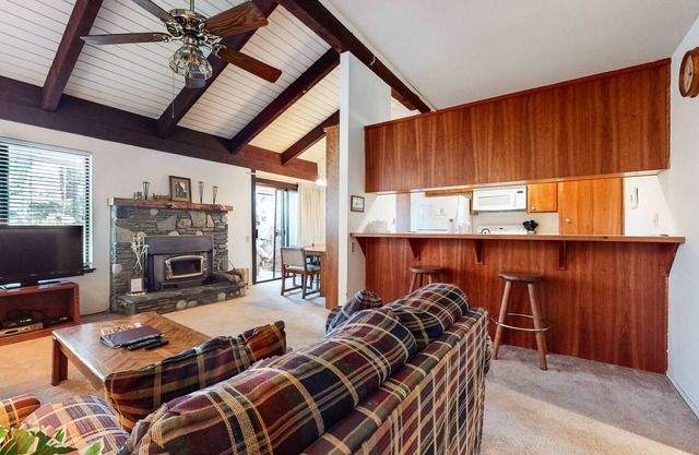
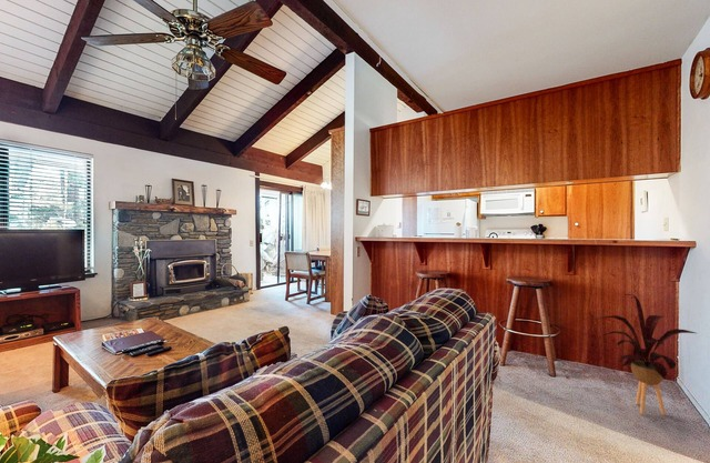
+ house plant (640, 350)
